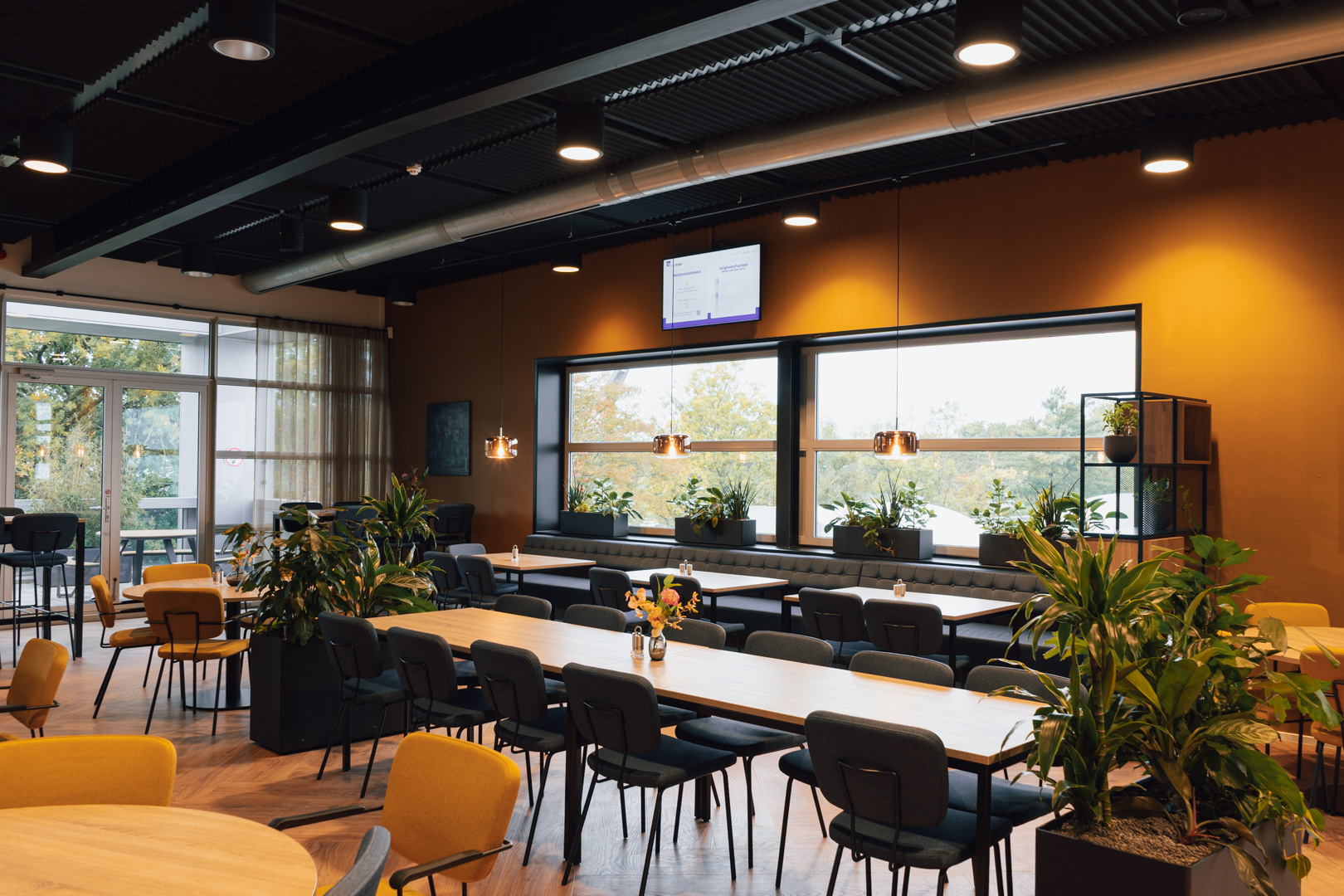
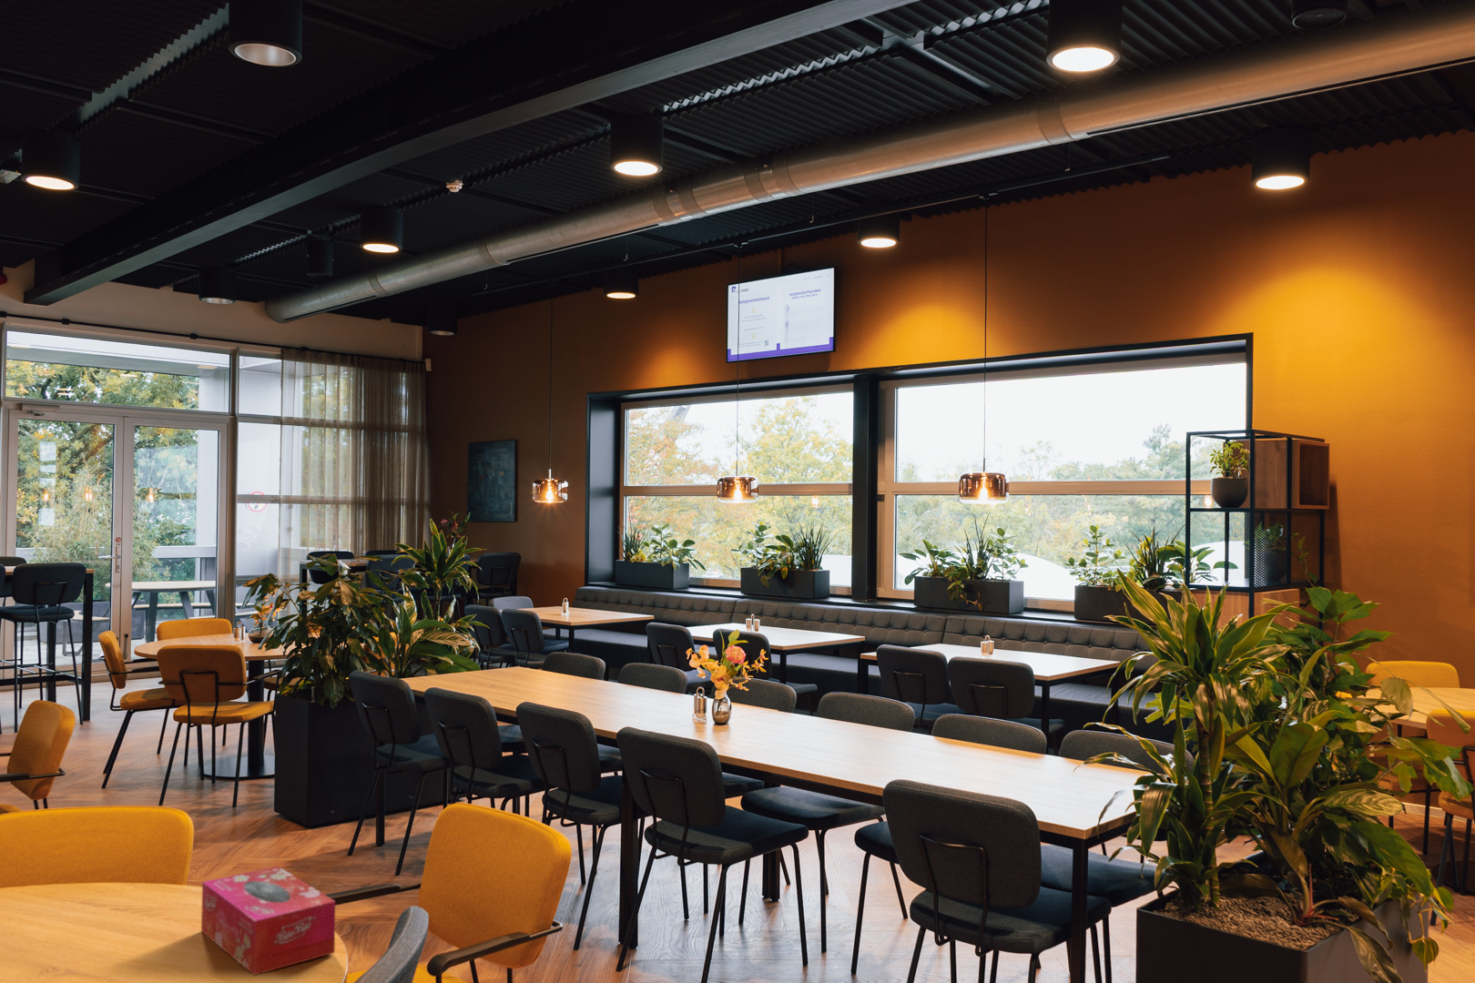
+ tissue box (267, 916)
